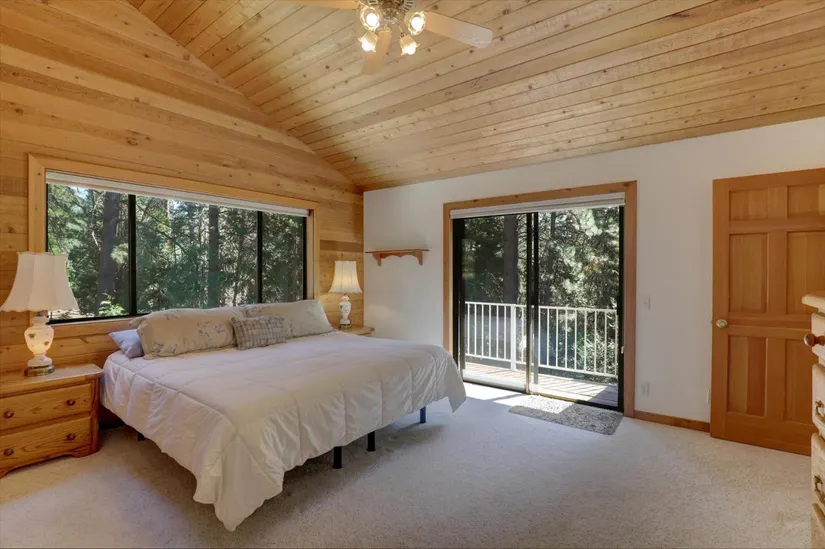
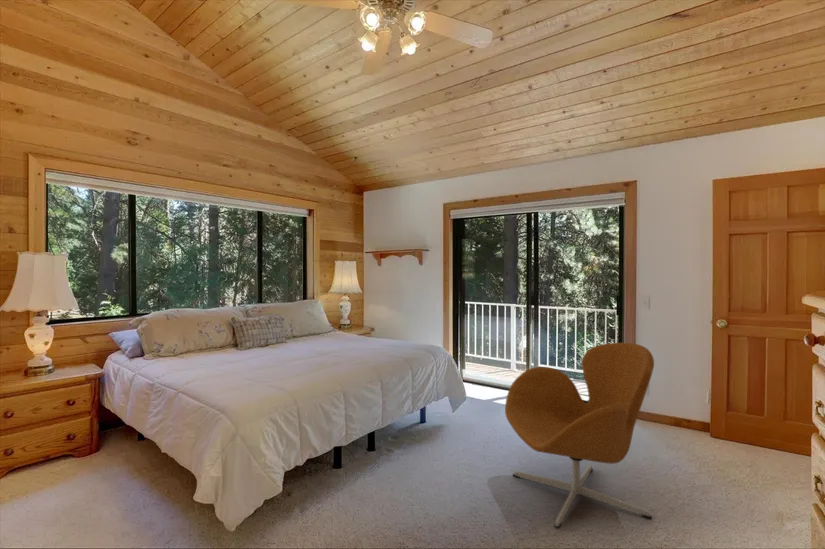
+ armchair (579, 419)
